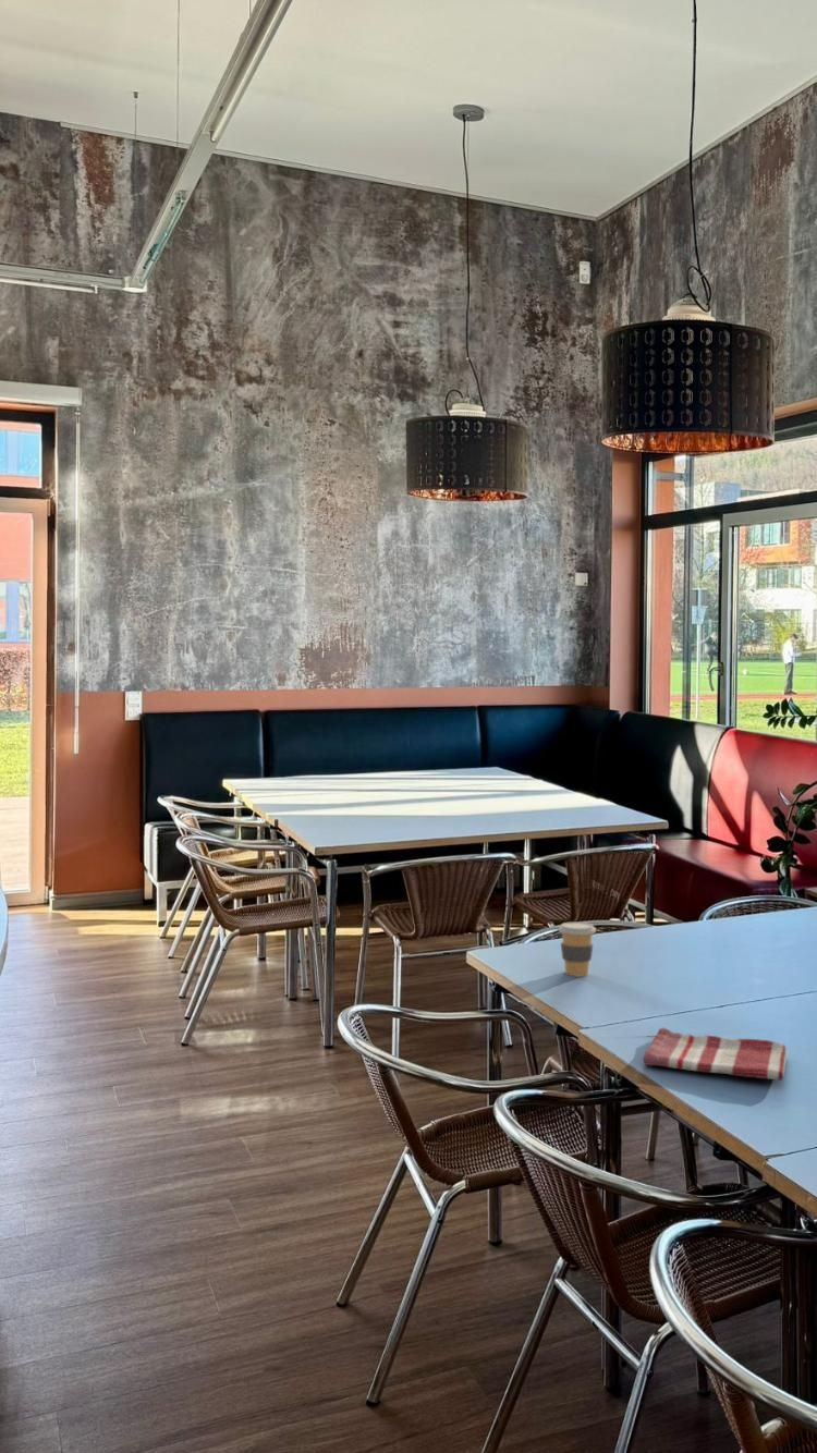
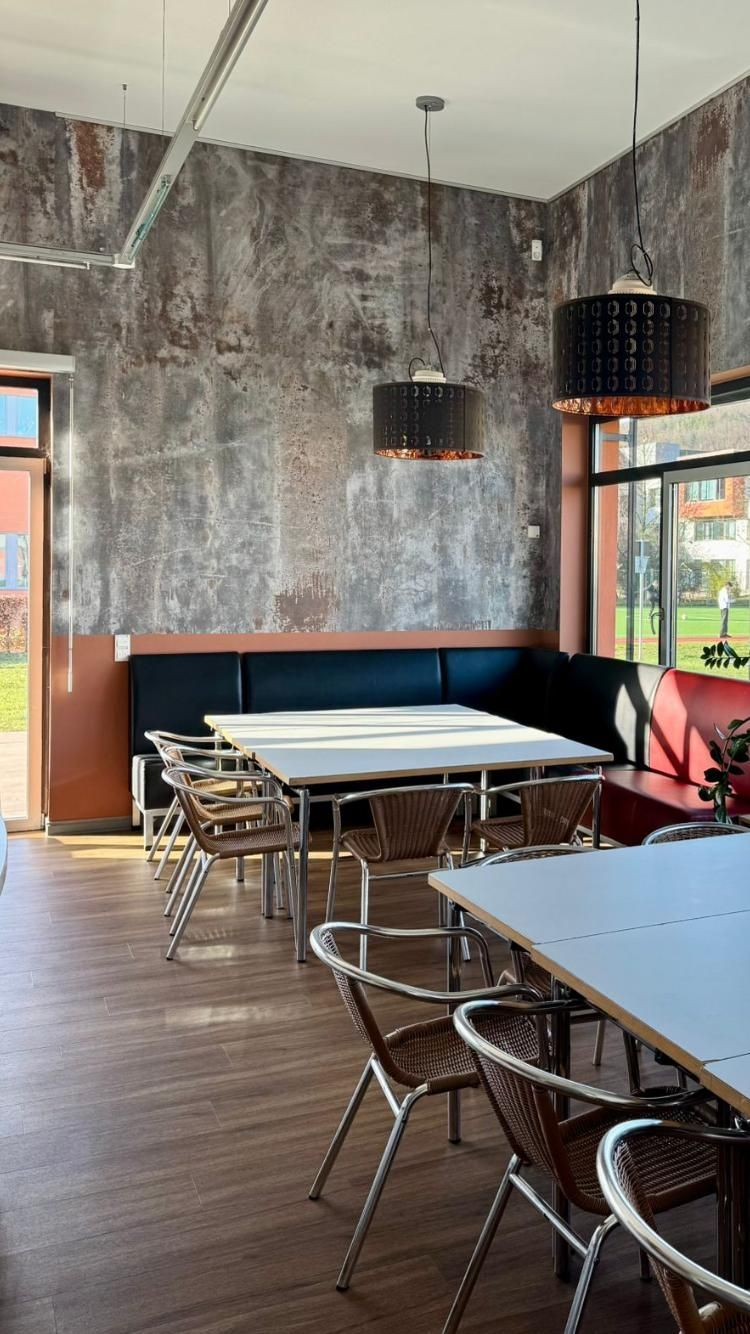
- coffee cup (576, 950)
- dish towel (716, 1053)
